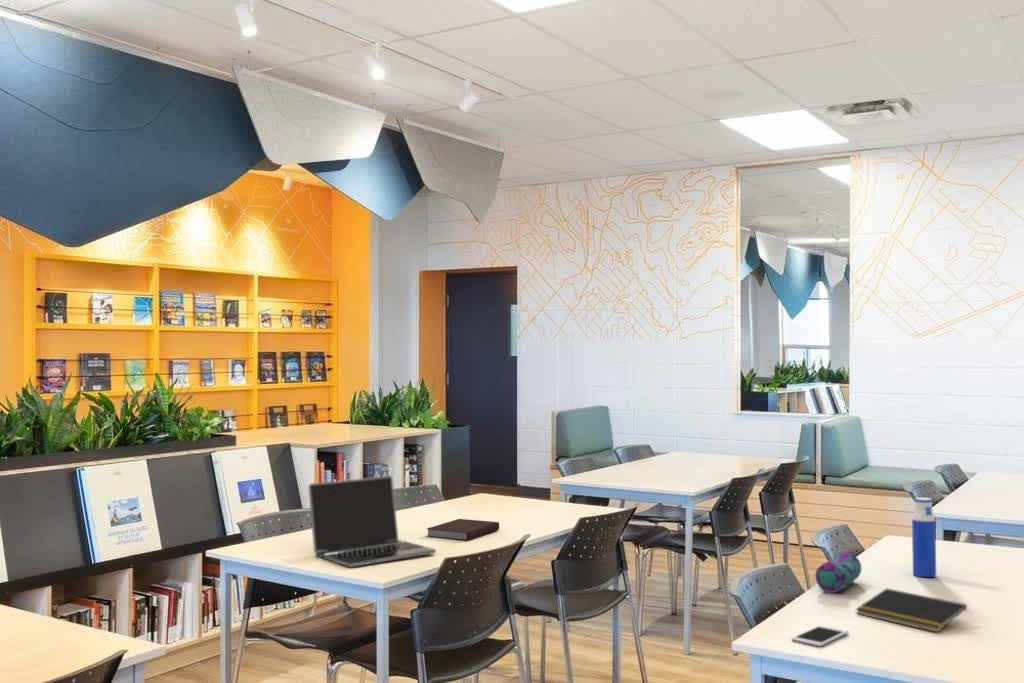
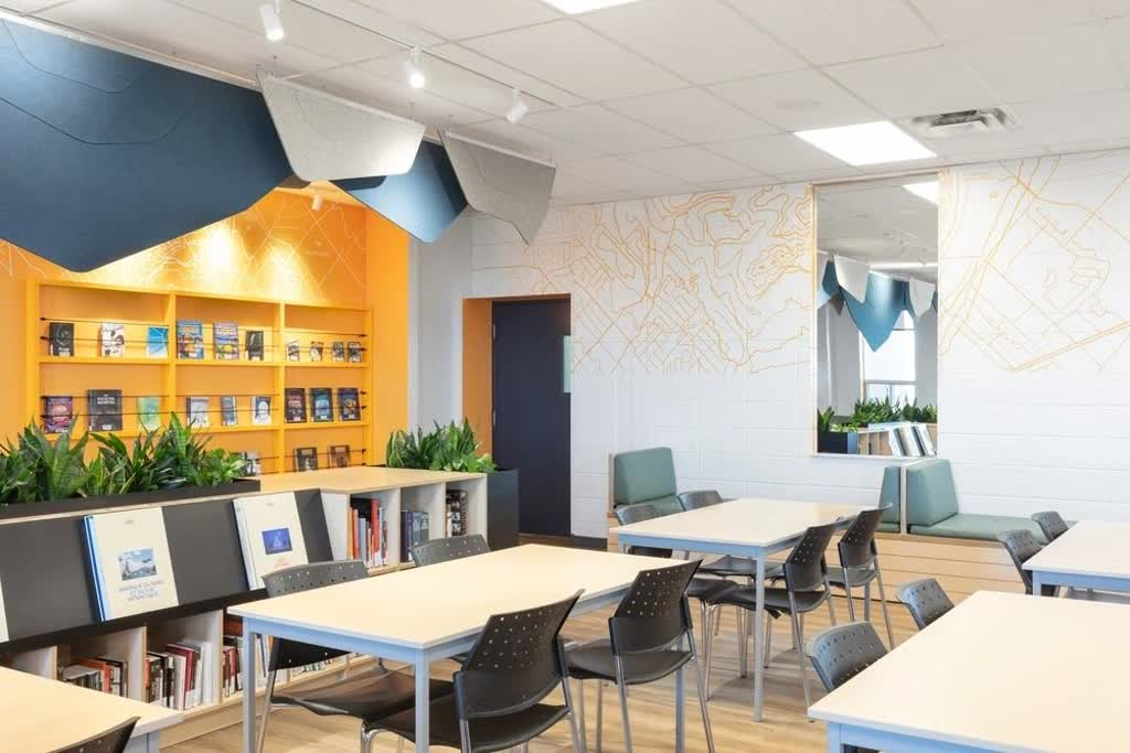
- notepad (910, 609)
- cell phone (820, 635)
- notebook (463, 529)
- laptop (372, 518)
- pencil case (839, 571)
- water bottle (923, 536)
